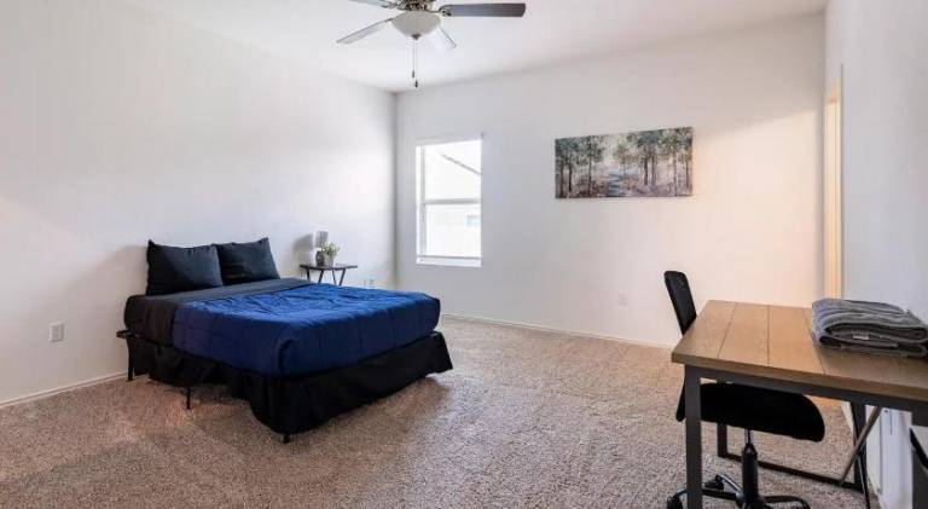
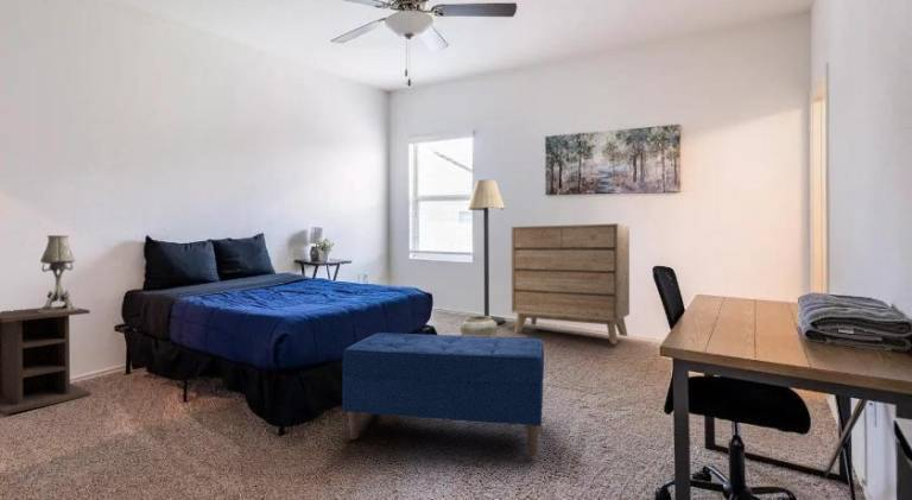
+ nightstand (37, 354)
+ bench (448, 386)
+ vase (479, 335)
+ dresser (569, 279)
+ table lamp (59, 272)
+ floor lamp (486, 251)
